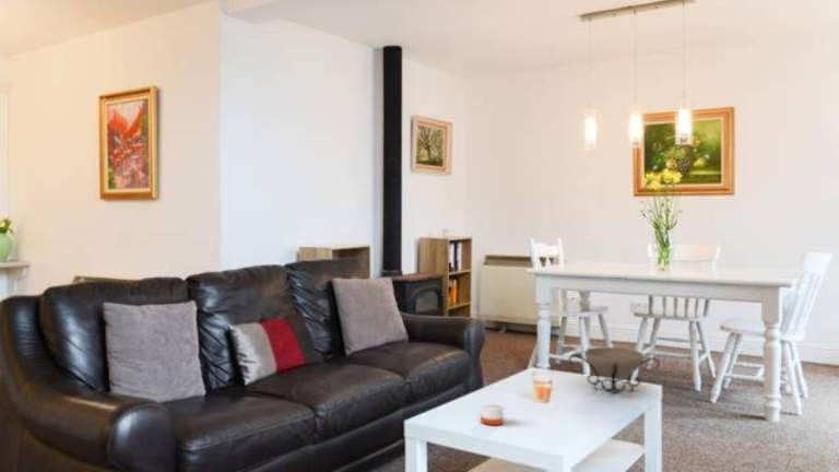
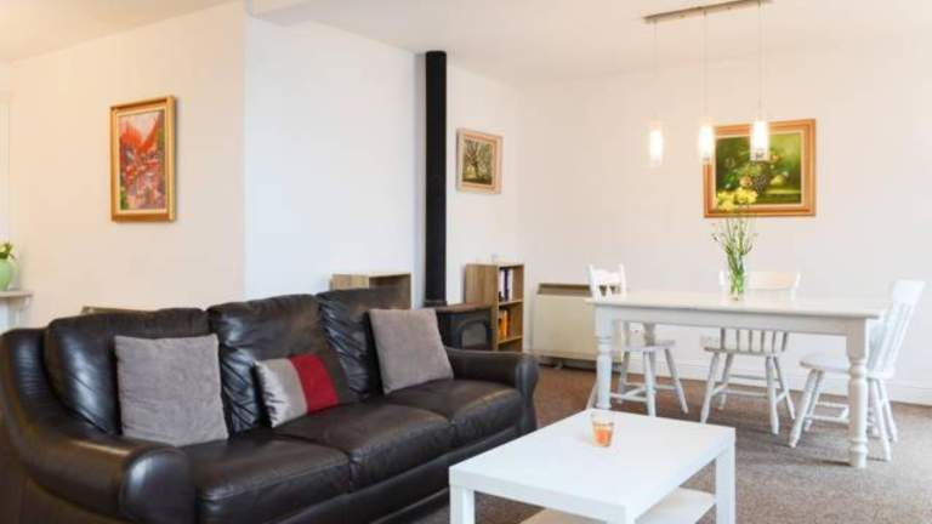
- decorative bowl (613, 371)
- candle (492, 406)
